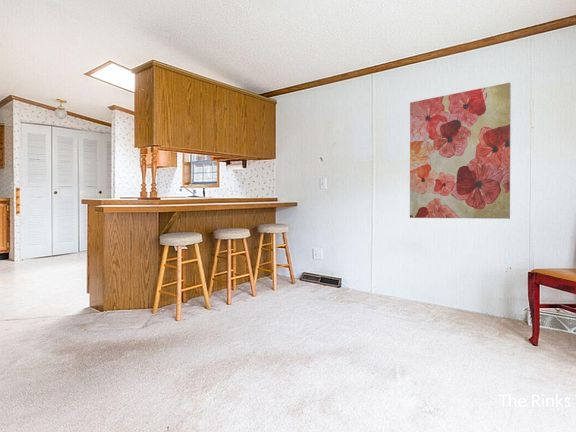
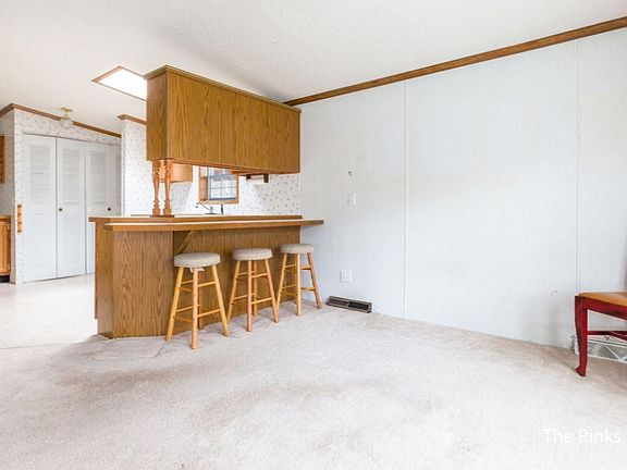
- wall art (456, 156)
